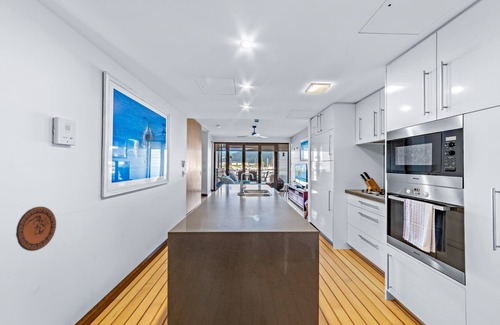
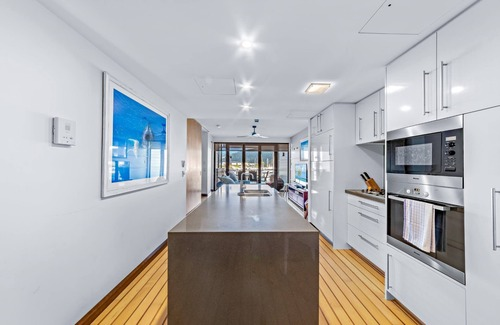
- decorative plate (37, 228)
